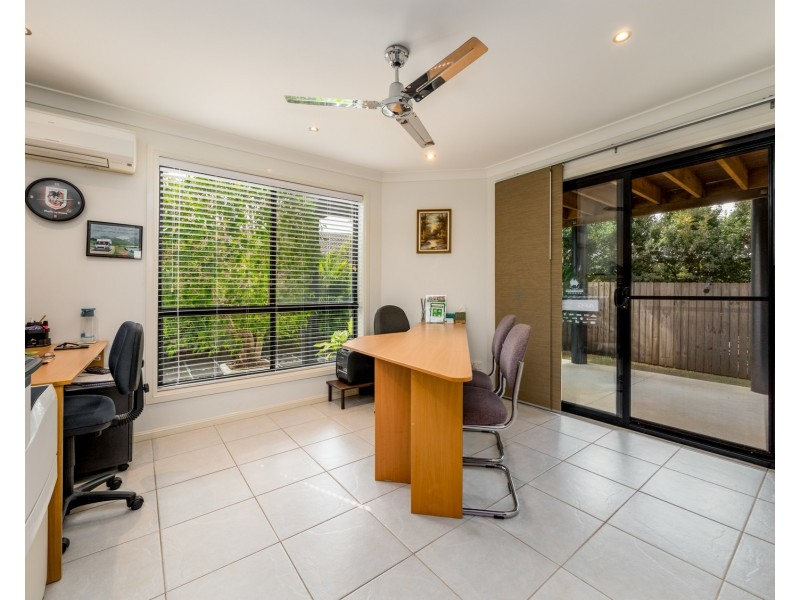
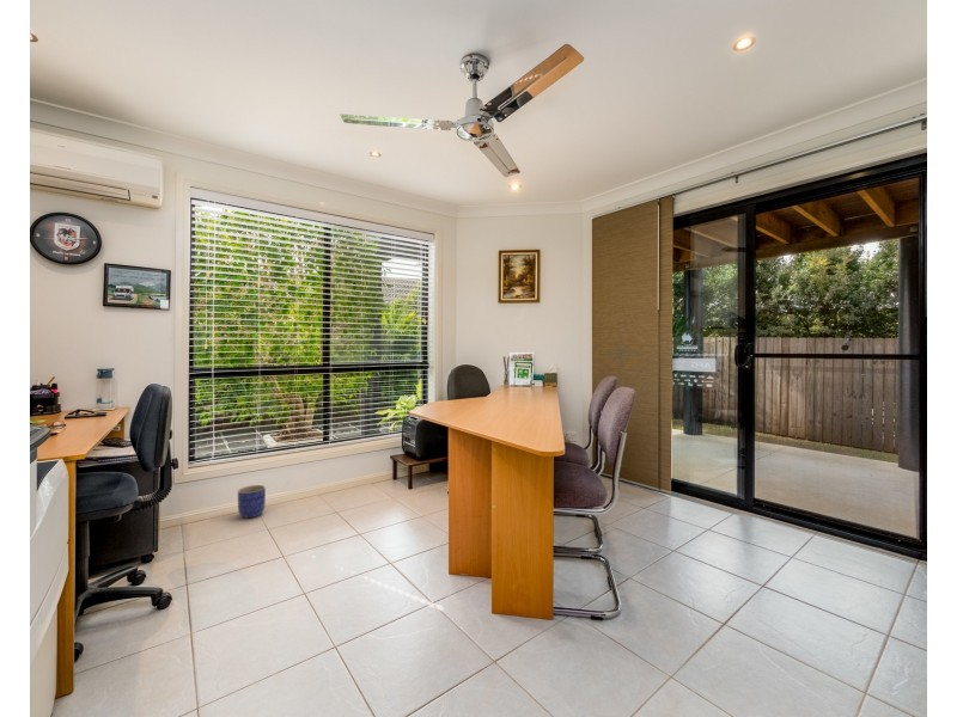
+ planter (251, 502)
